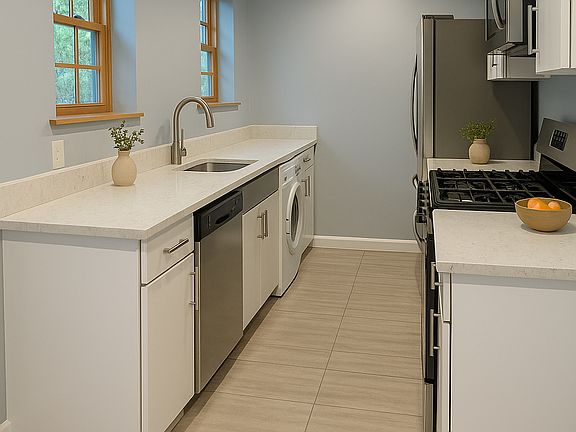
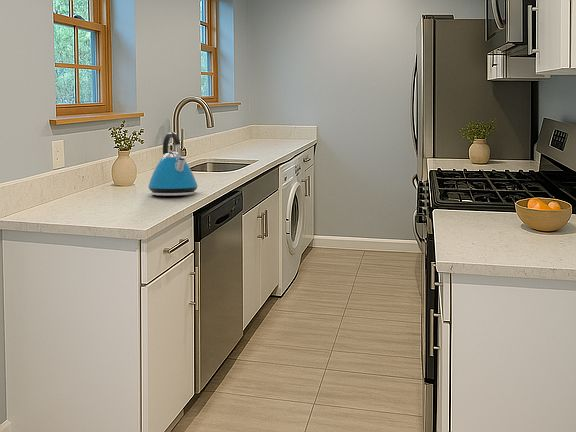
+ kettle (171, 163)
